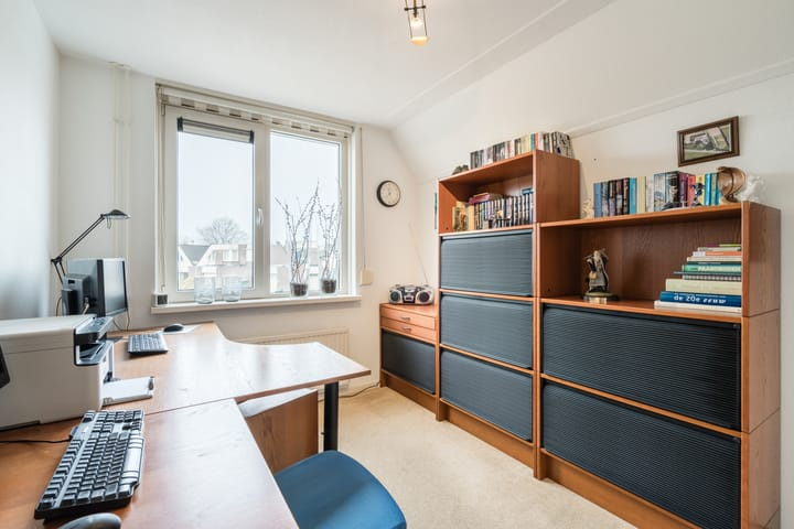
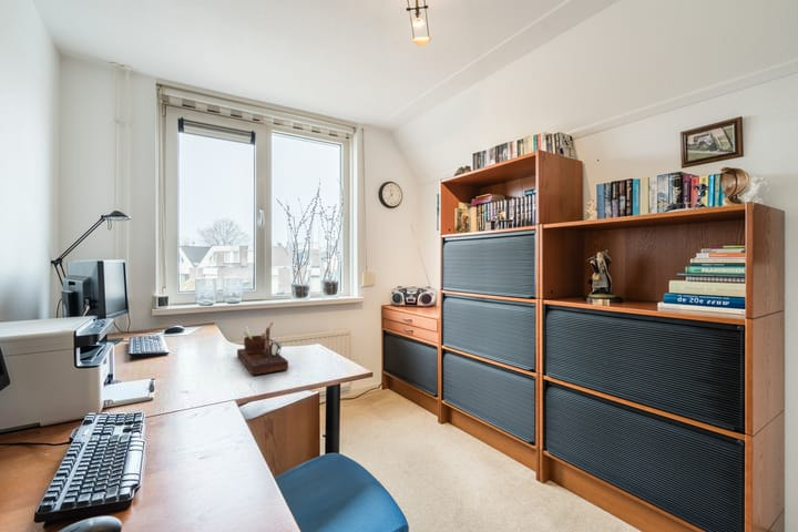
+ desk organizer (260, 341)
